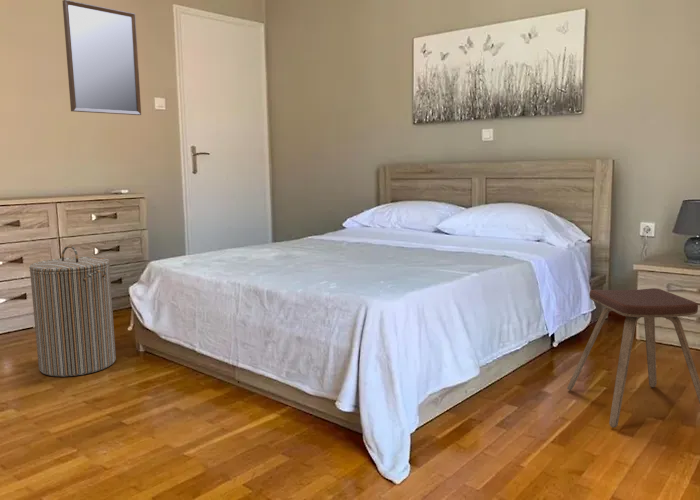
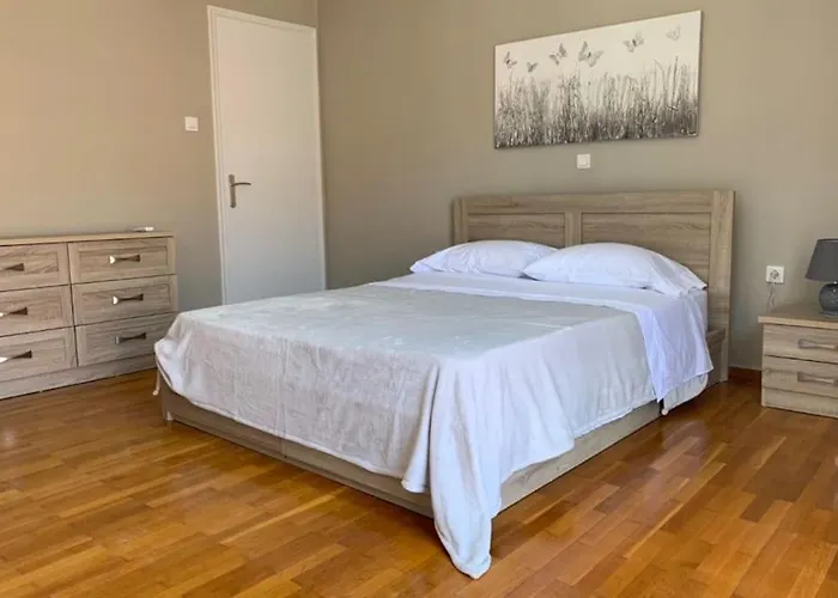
- music stool (631, 348)
- laundry hamper (73, 306)
- home mirror (103, 61)
